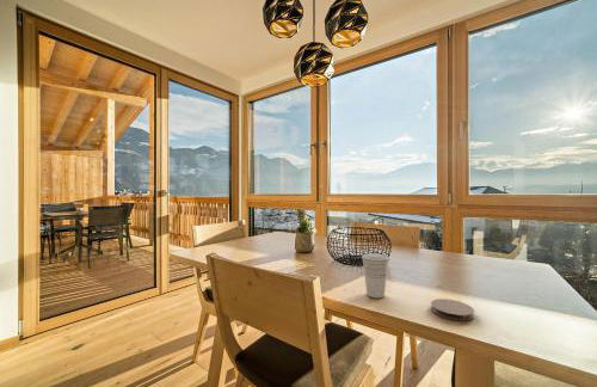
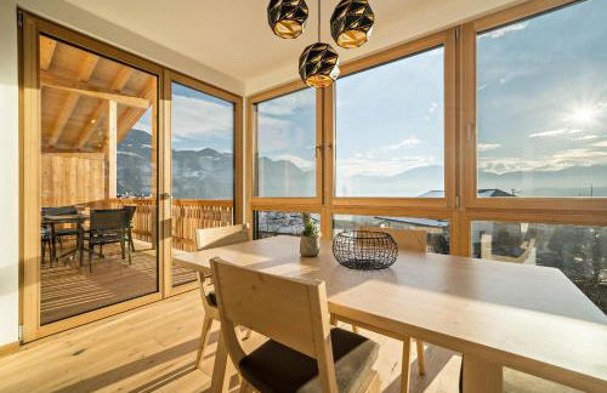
- cup (375, 275)
- coaster (451, 308)
